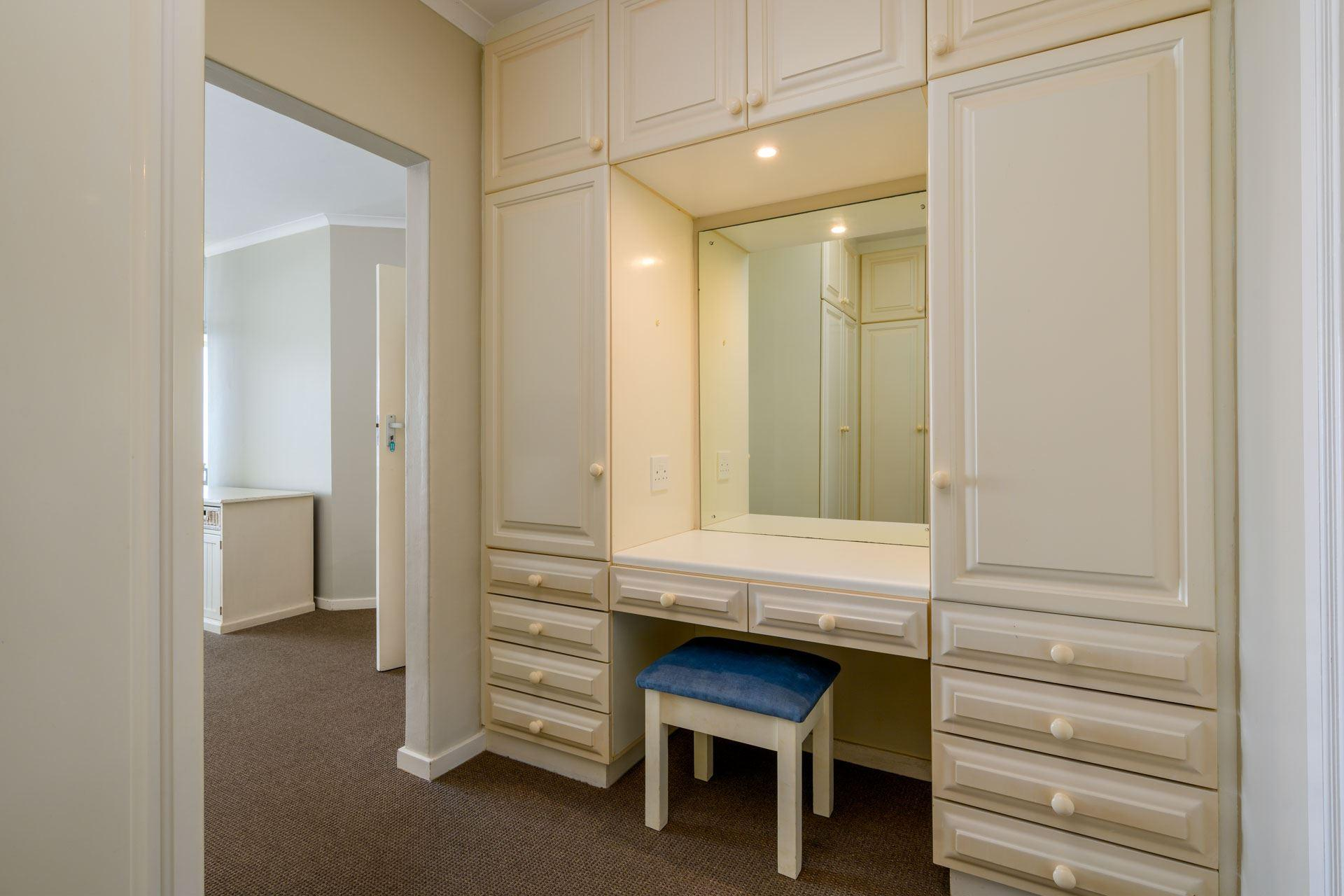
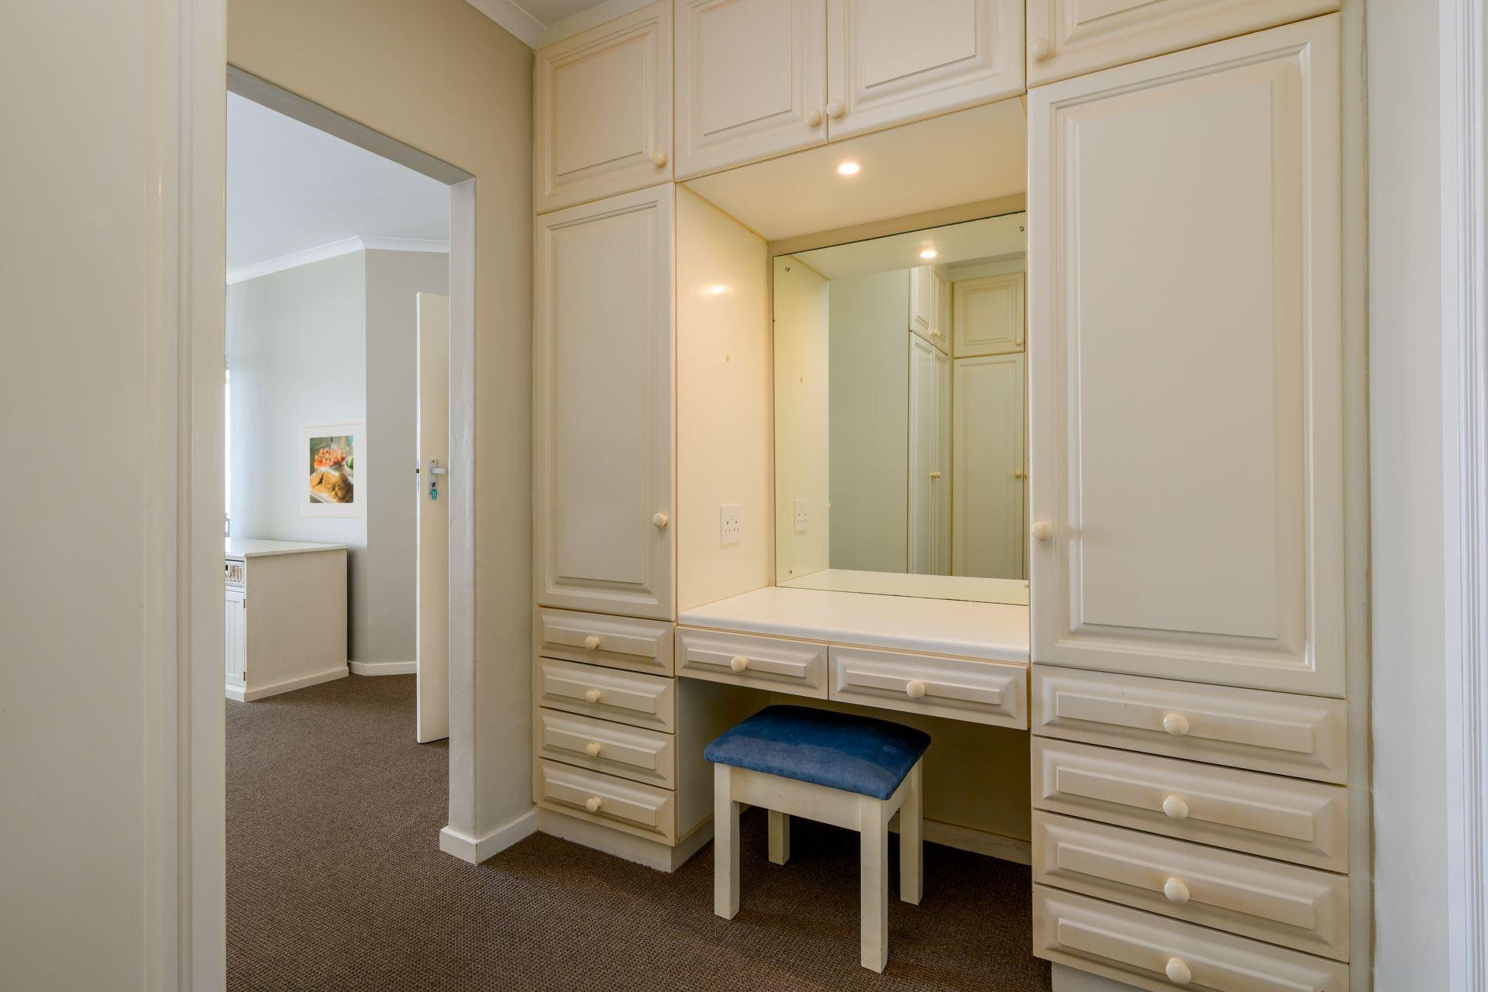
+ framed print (332, 469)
